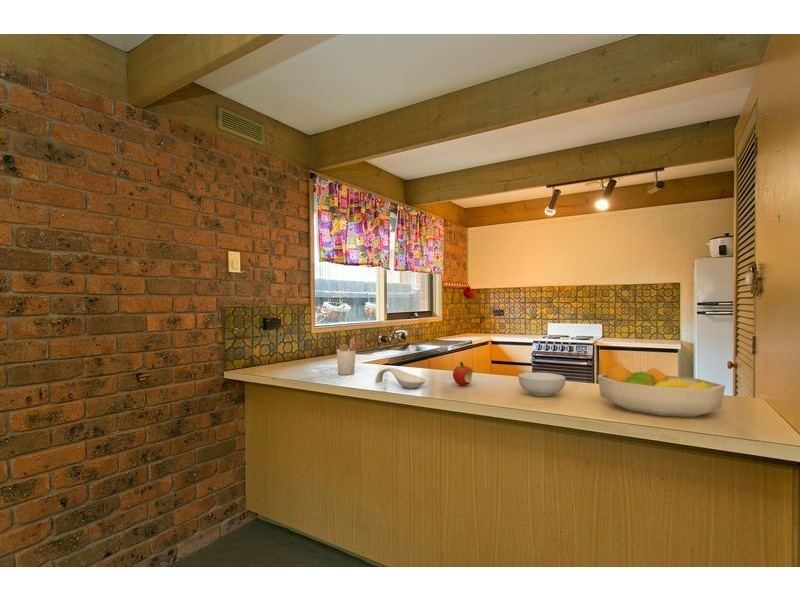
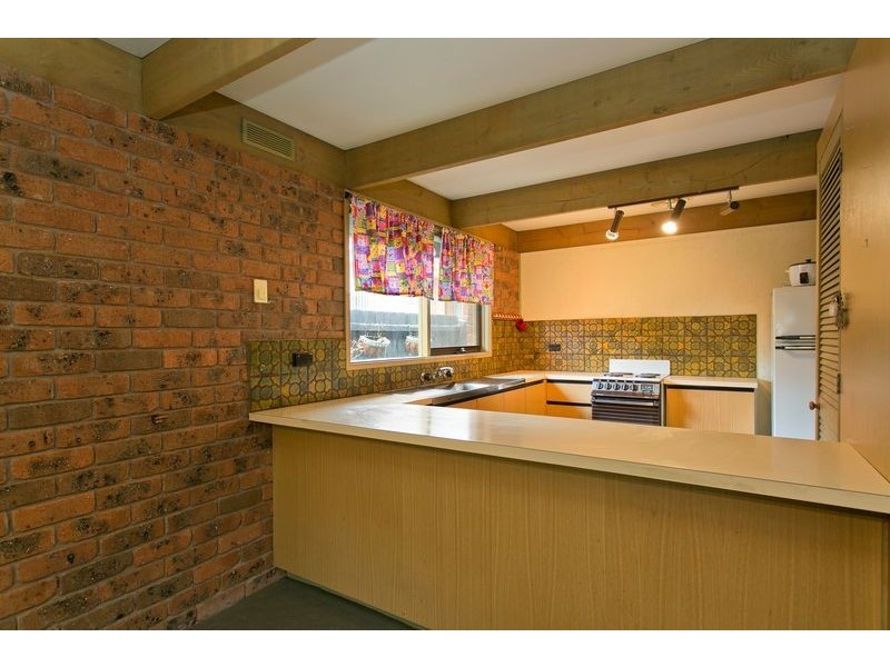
- spoon rest (399, 377)
- cereal bowl (541, 384)
- utensil holder (350, 356)
- fruit (462, 373)
- fruit bowl (657, 387)
